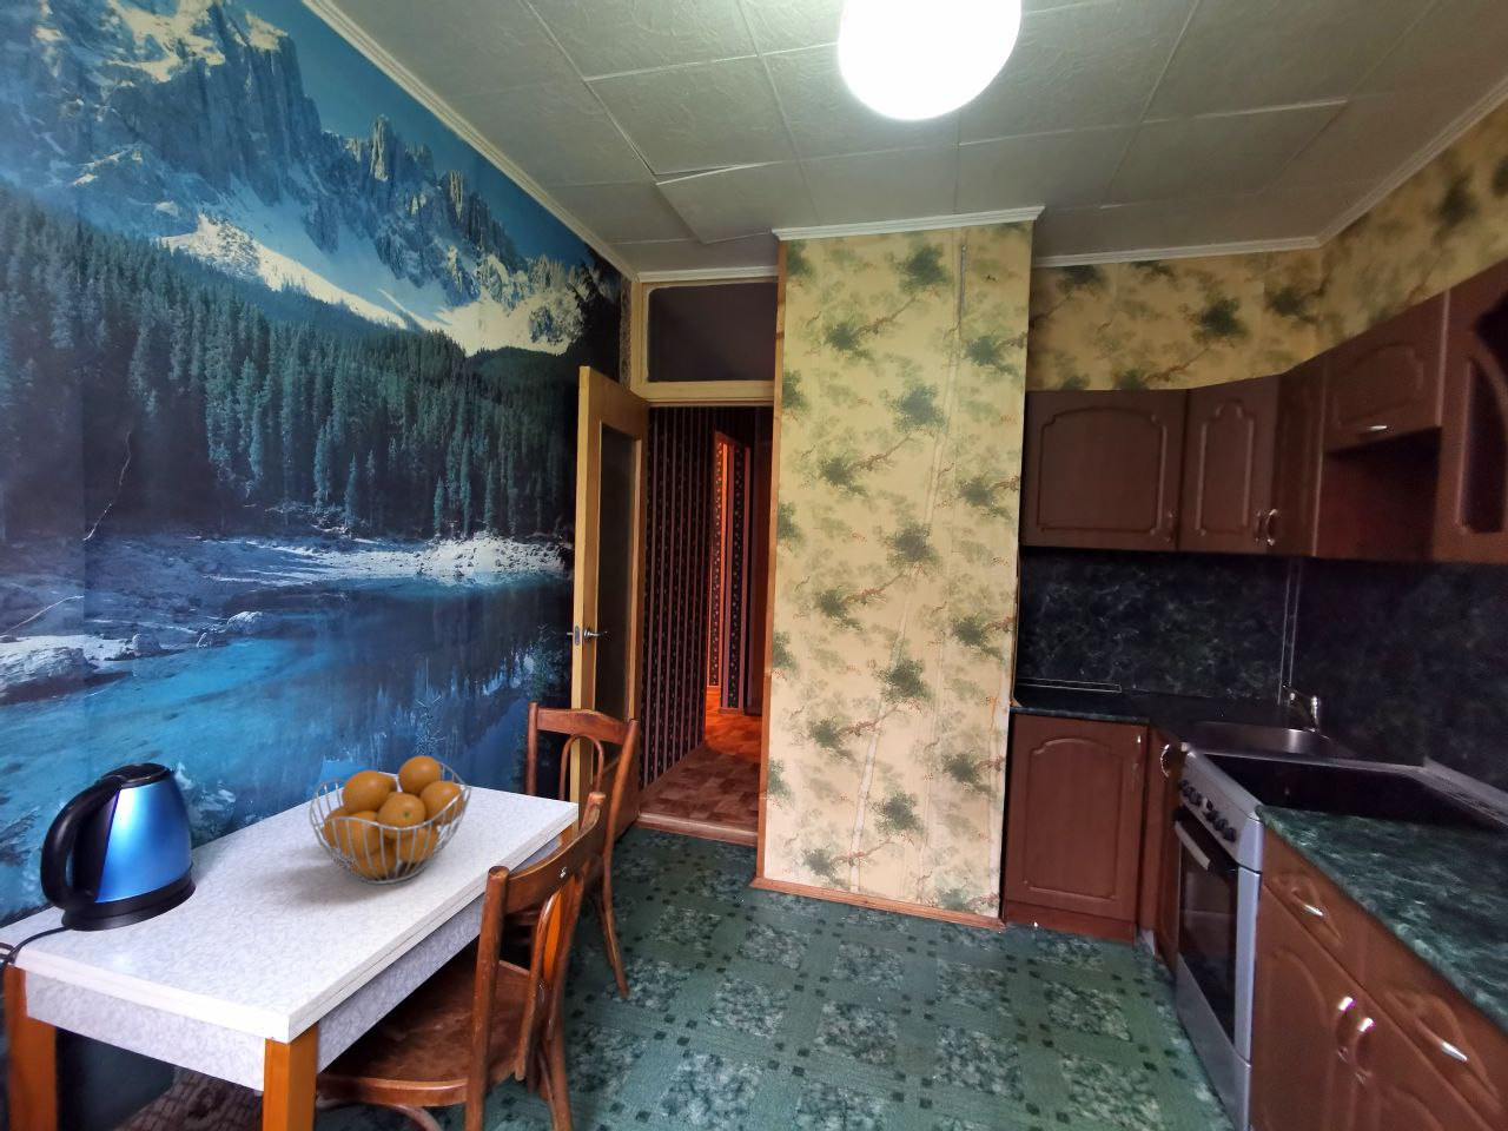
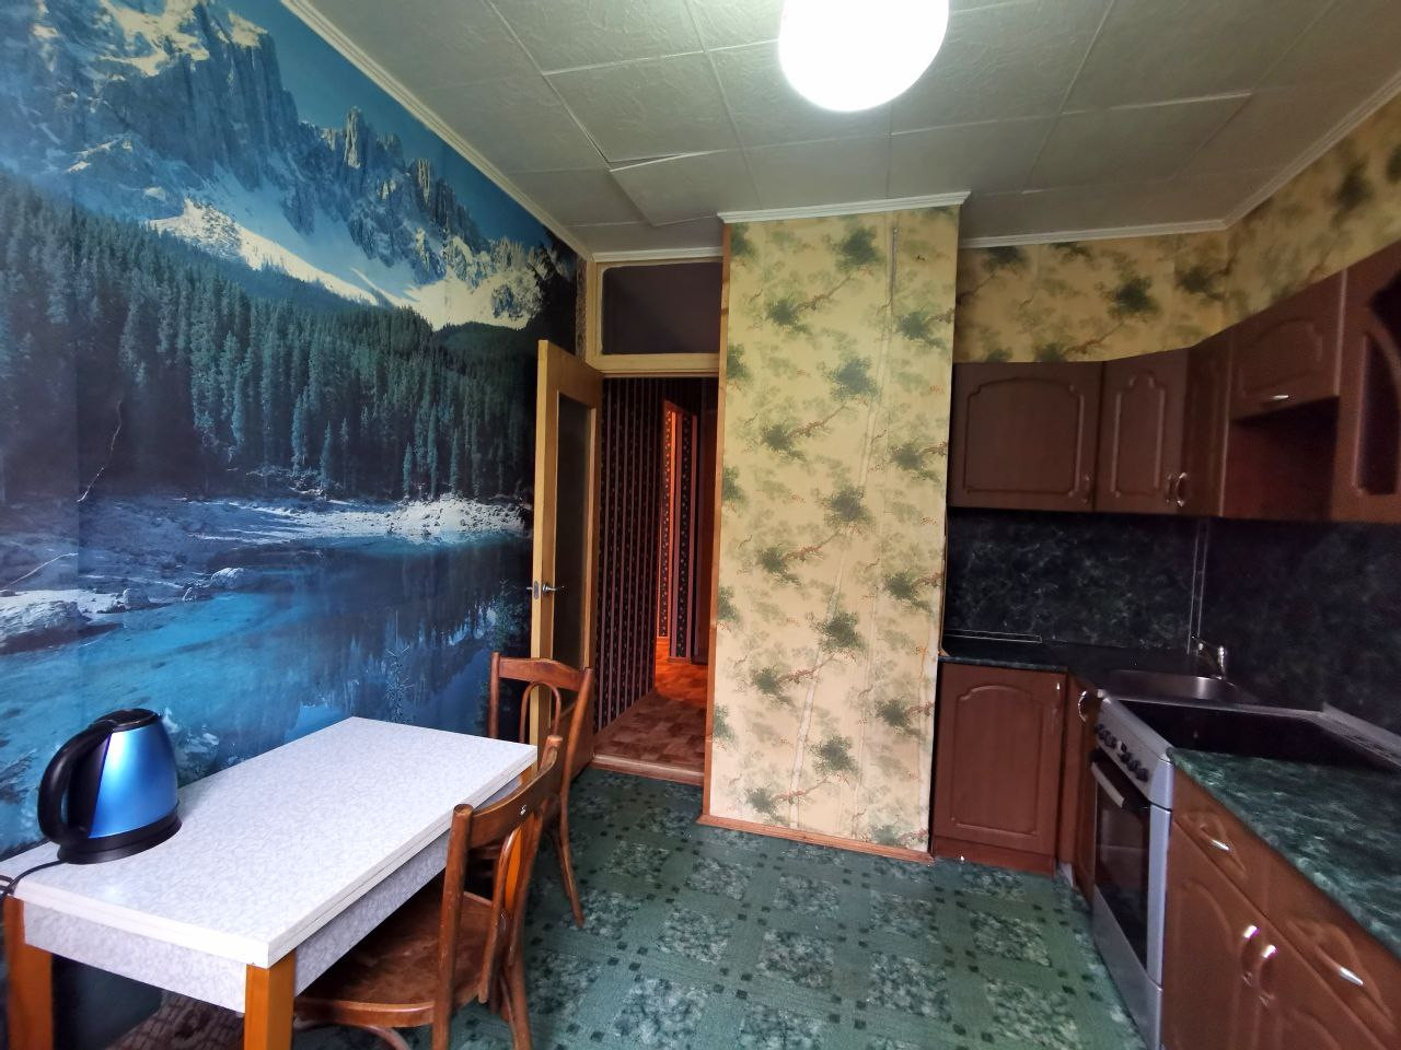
- fruit basket (393, 816)
